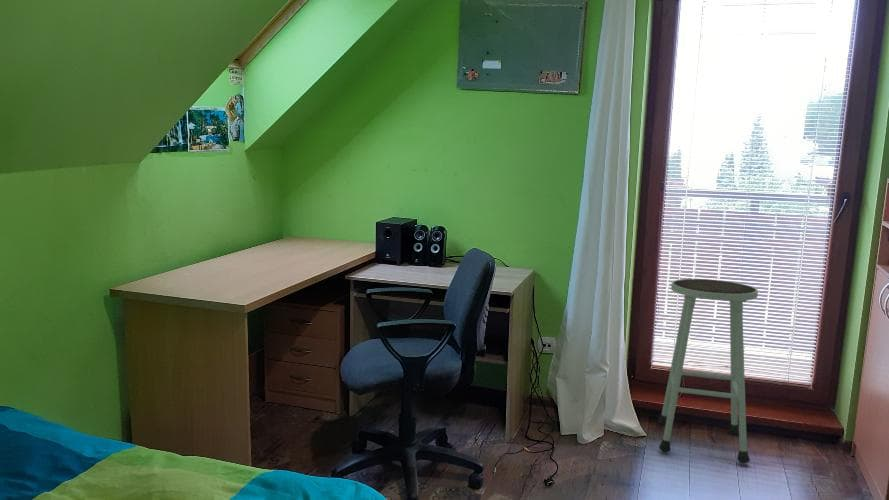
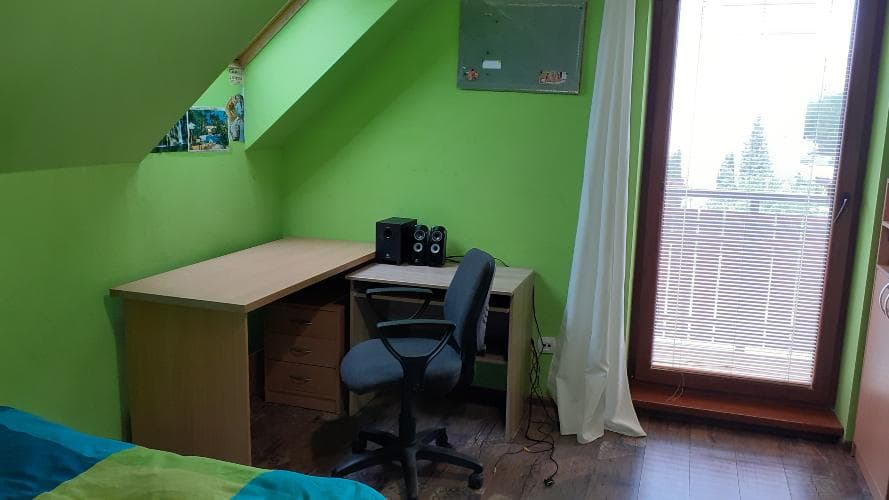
- stool (707, 373)
